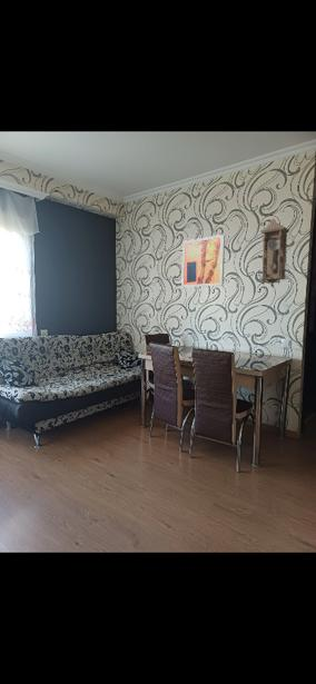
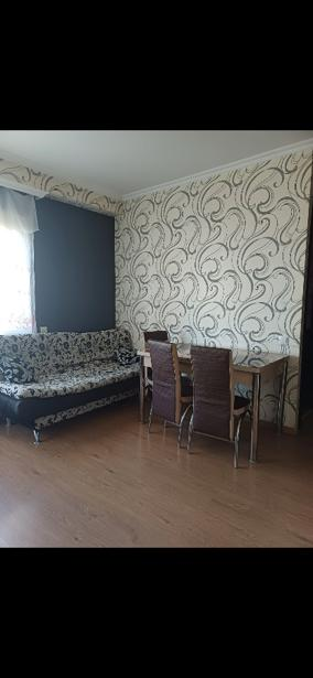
- wall art (201, 262)
- pendulum clock (274, 254)
